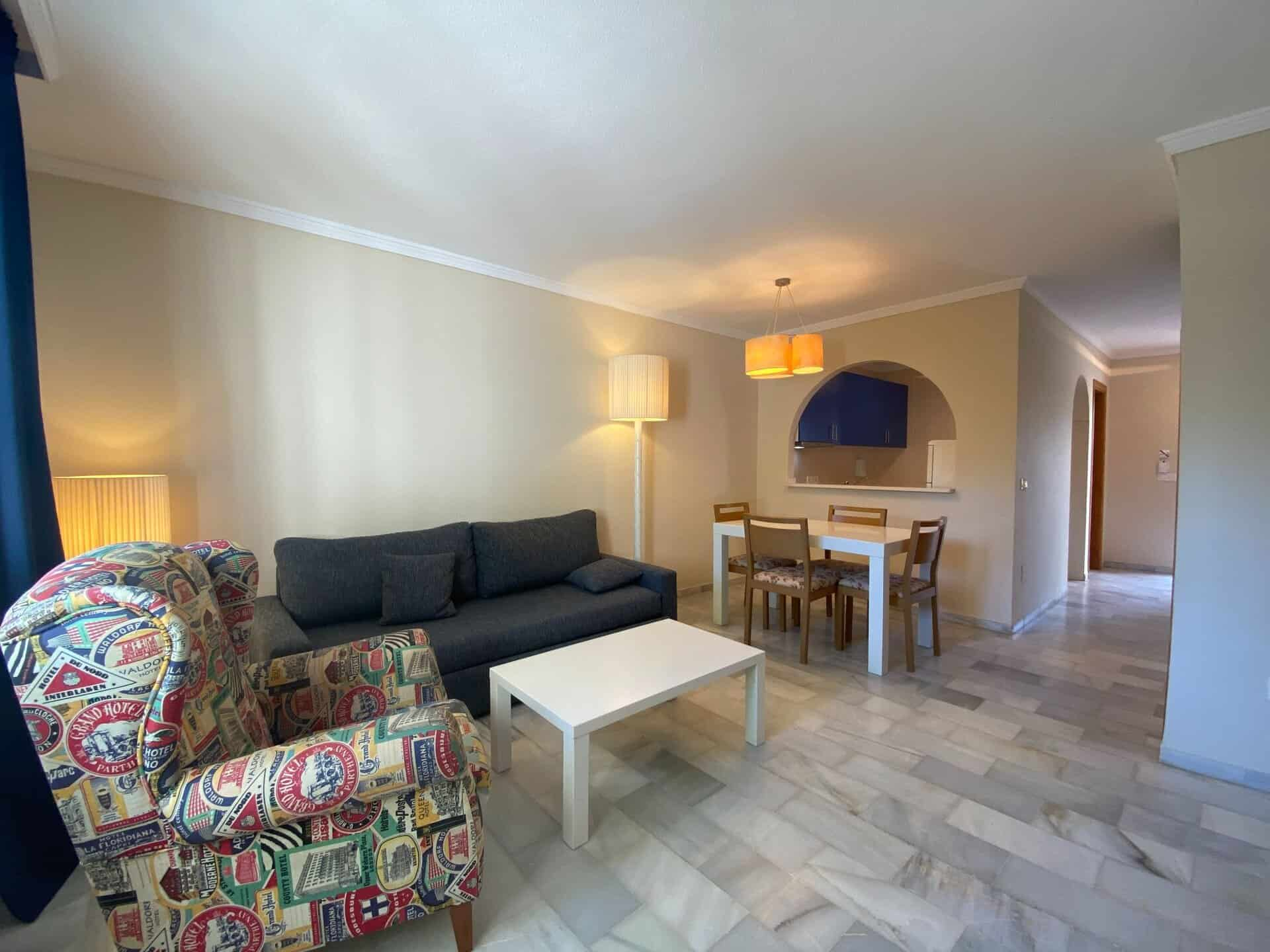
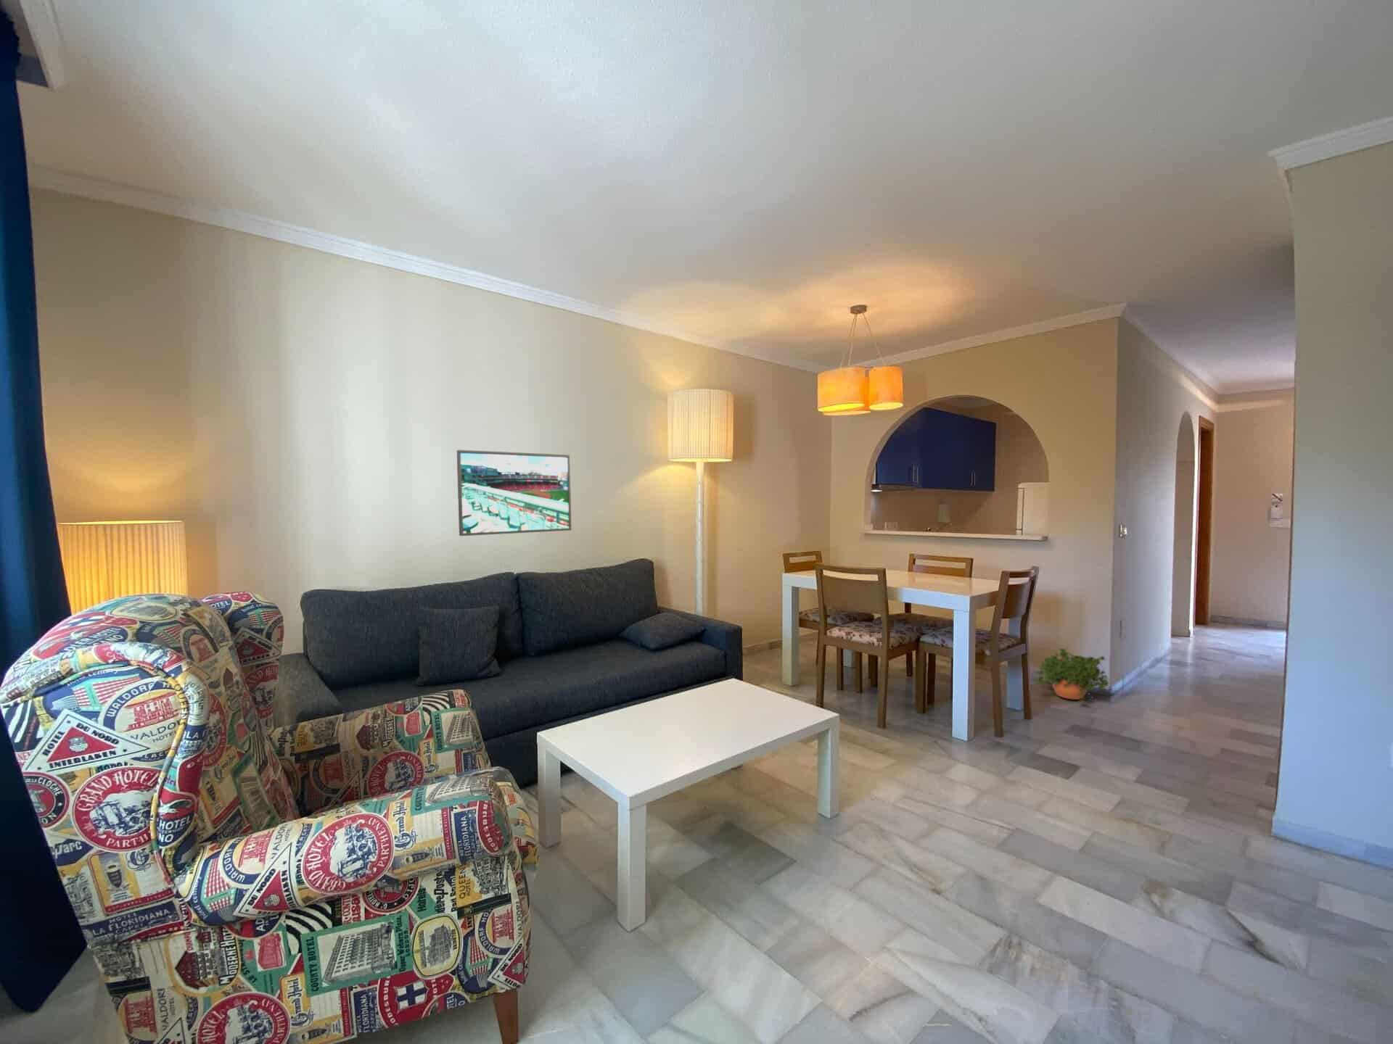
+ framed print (518, 492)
+ potted plant (1069, 674)
